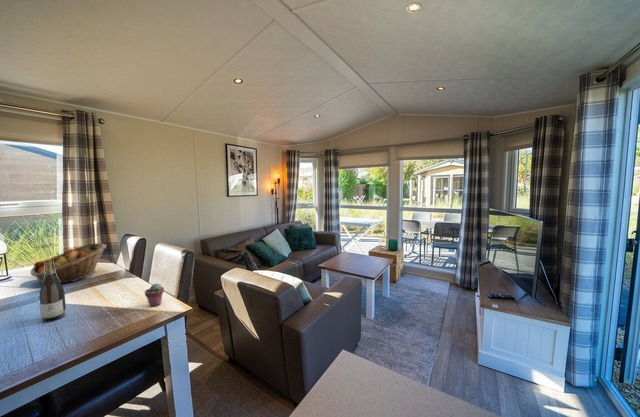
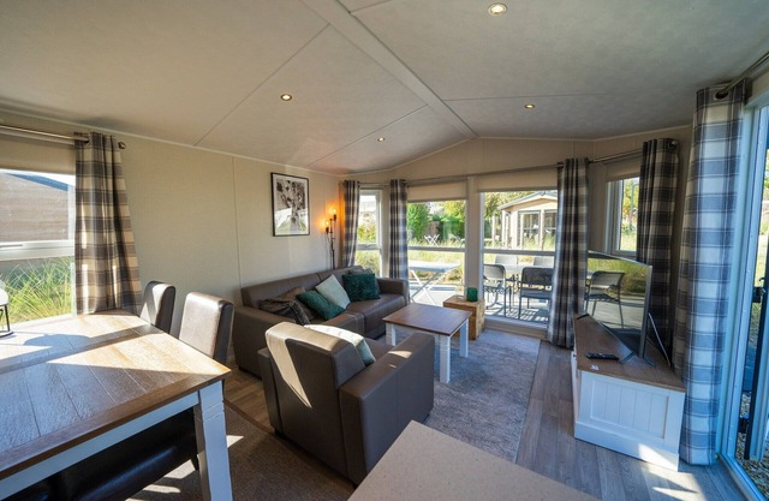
- potted succulent (154, 294)
- fruit basket (71, 262)
- wine bottle (51, 289)
